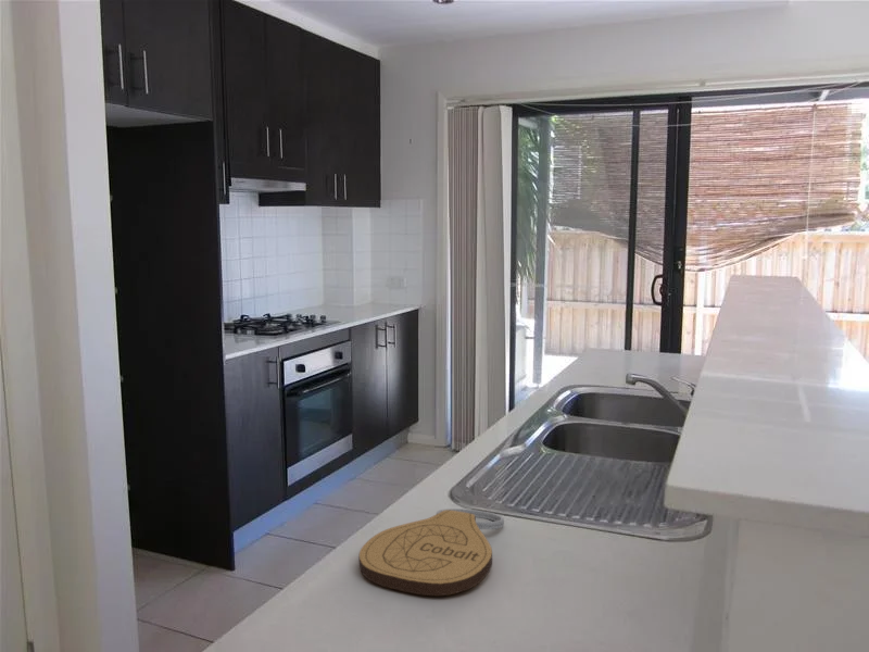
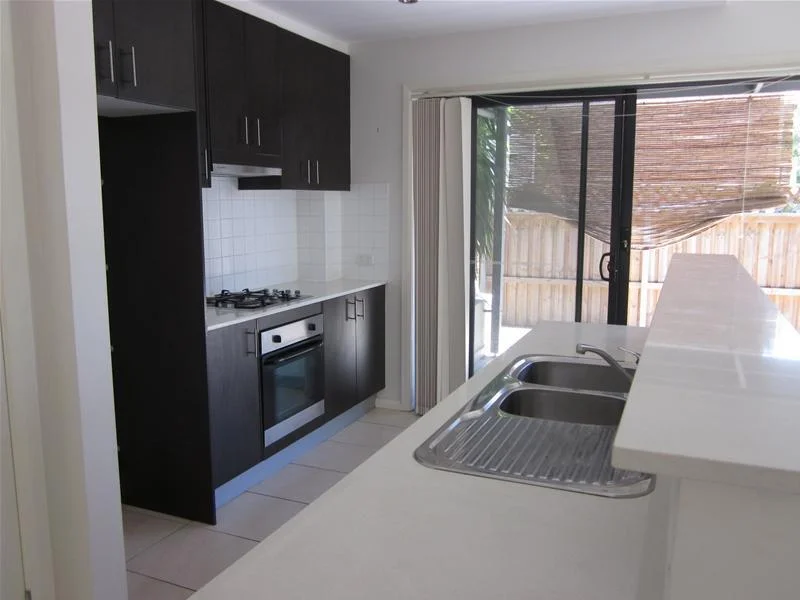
- key chain (445, 536)
